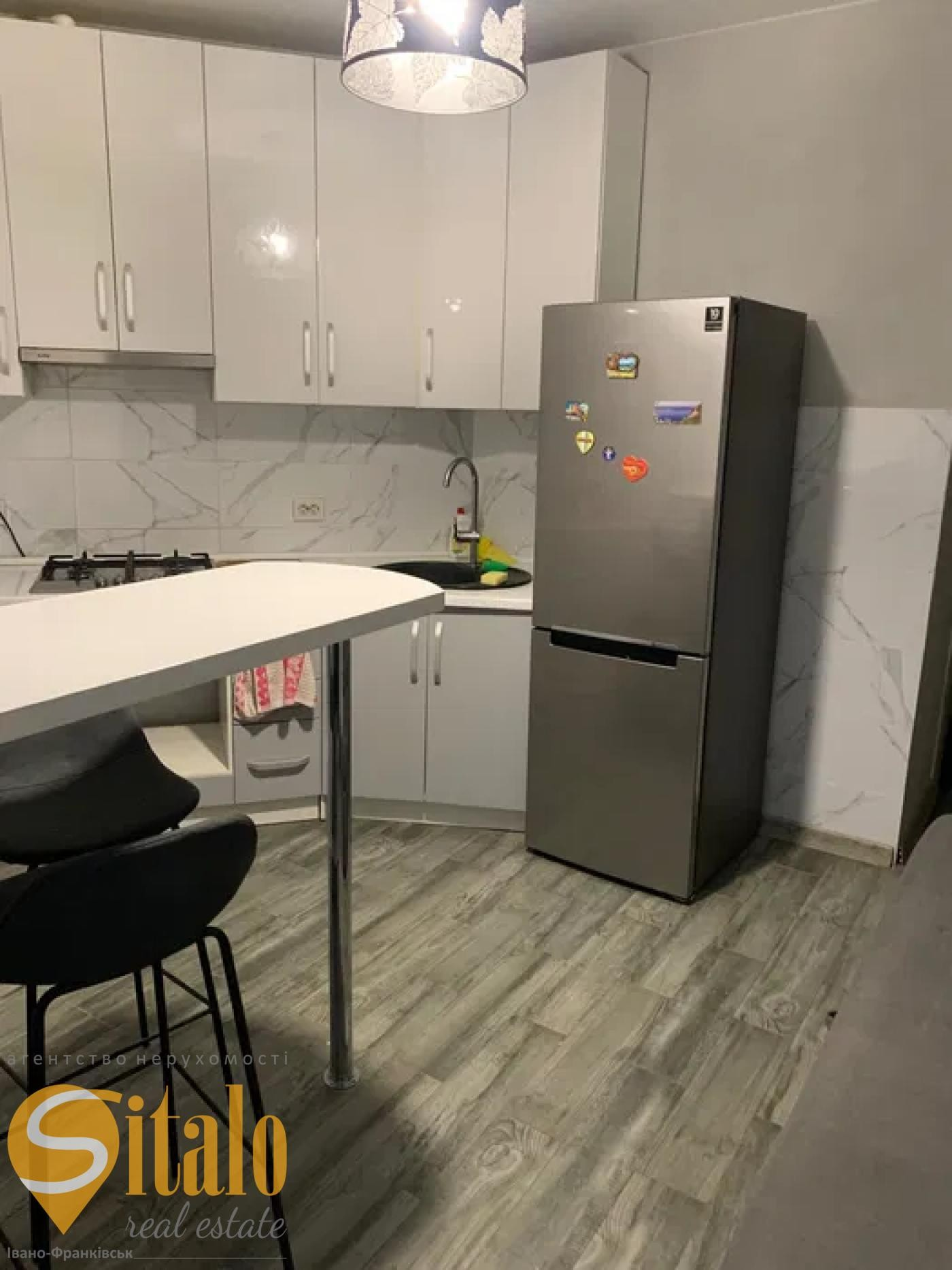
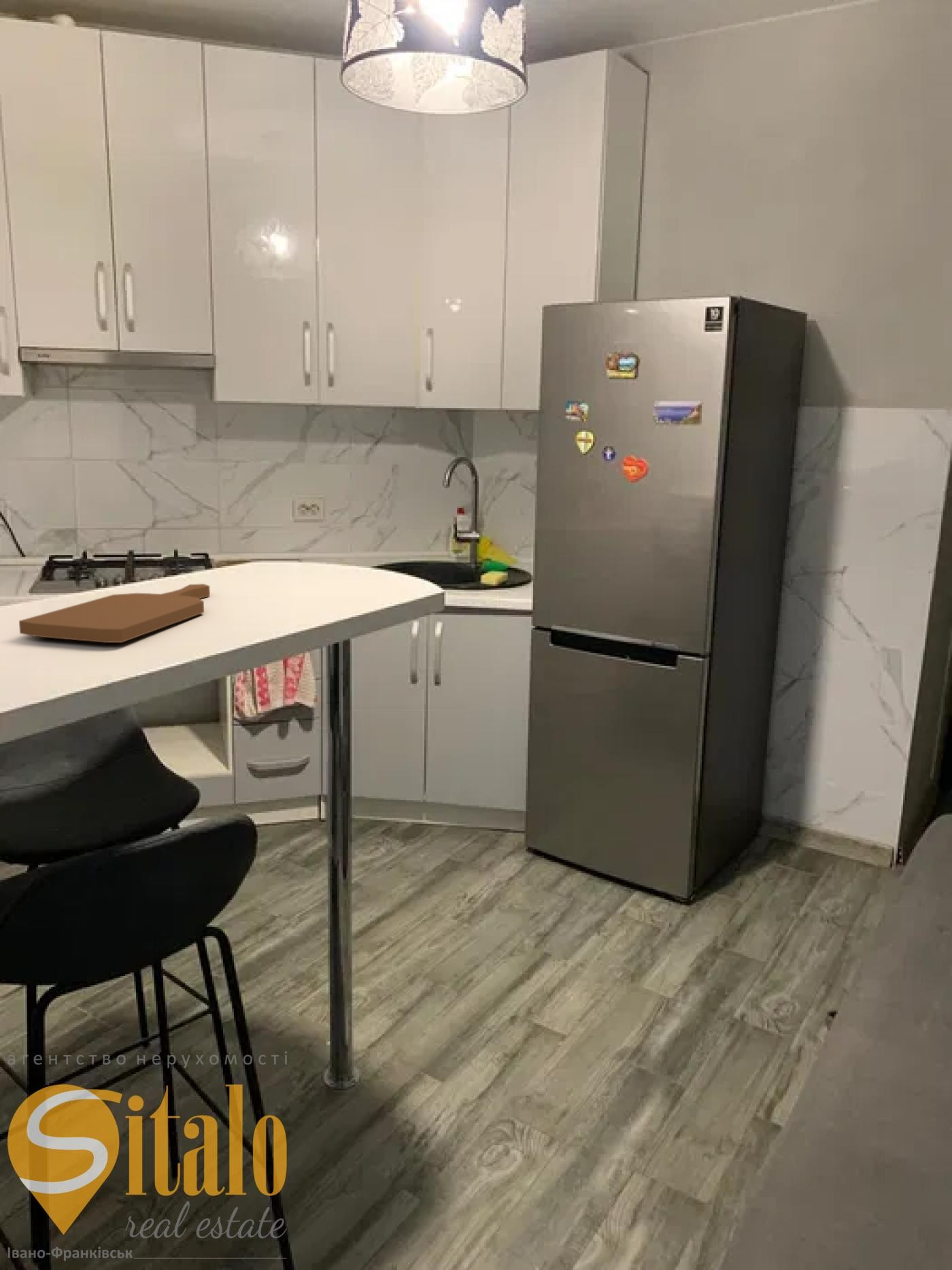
+ cutting board (143, 609)
